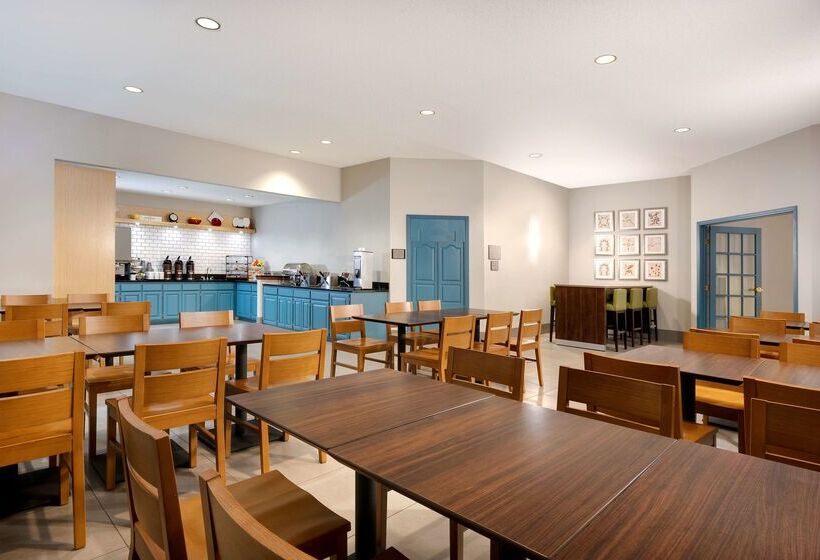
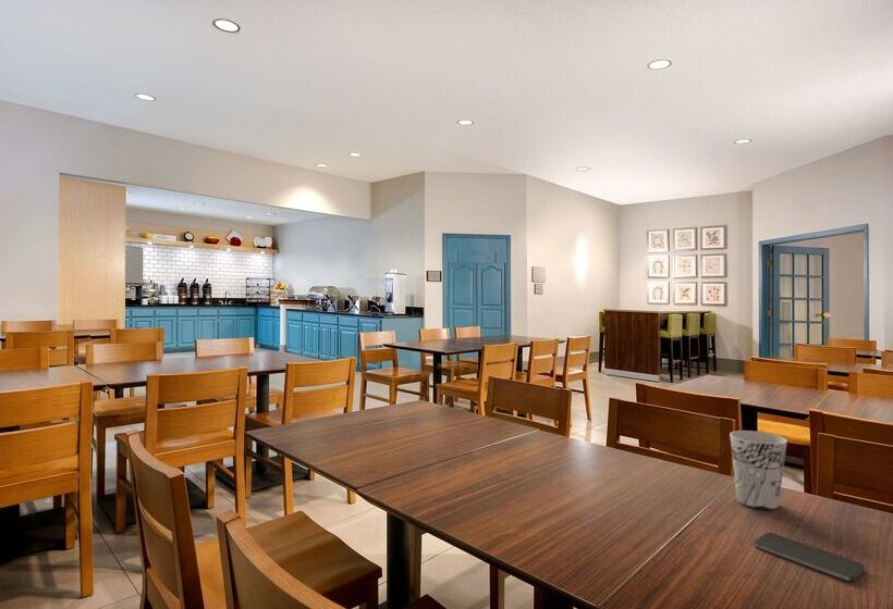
+ smartphone (806, 555)
+ cup (757, 470)
